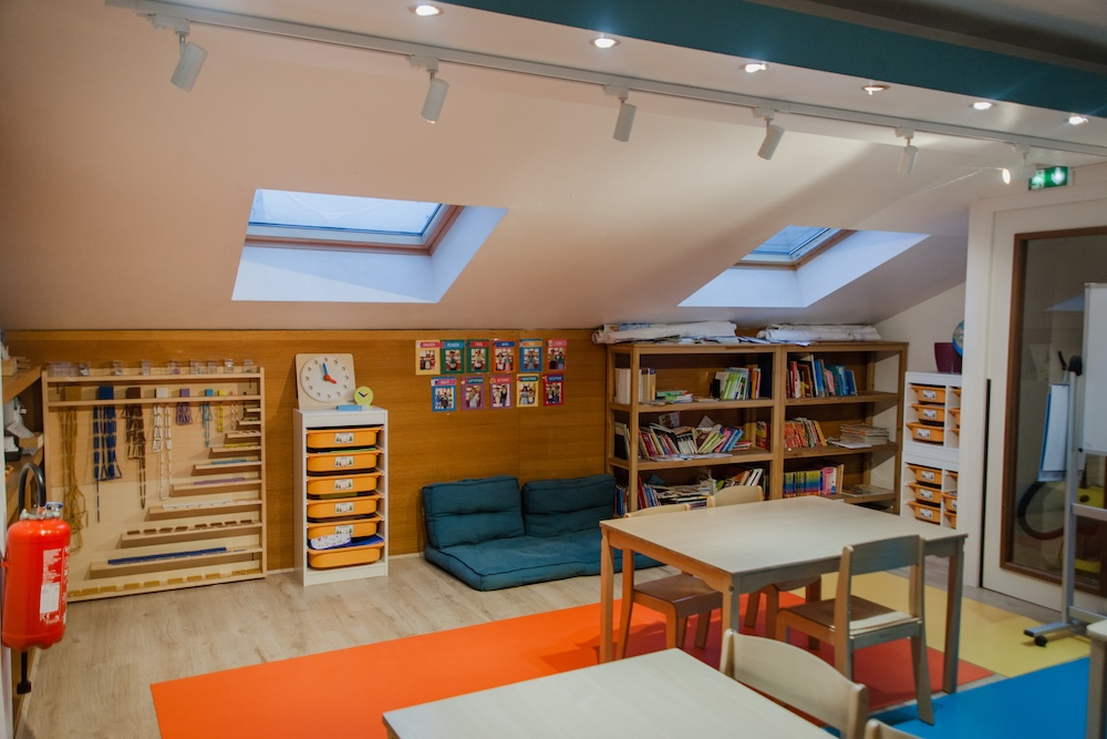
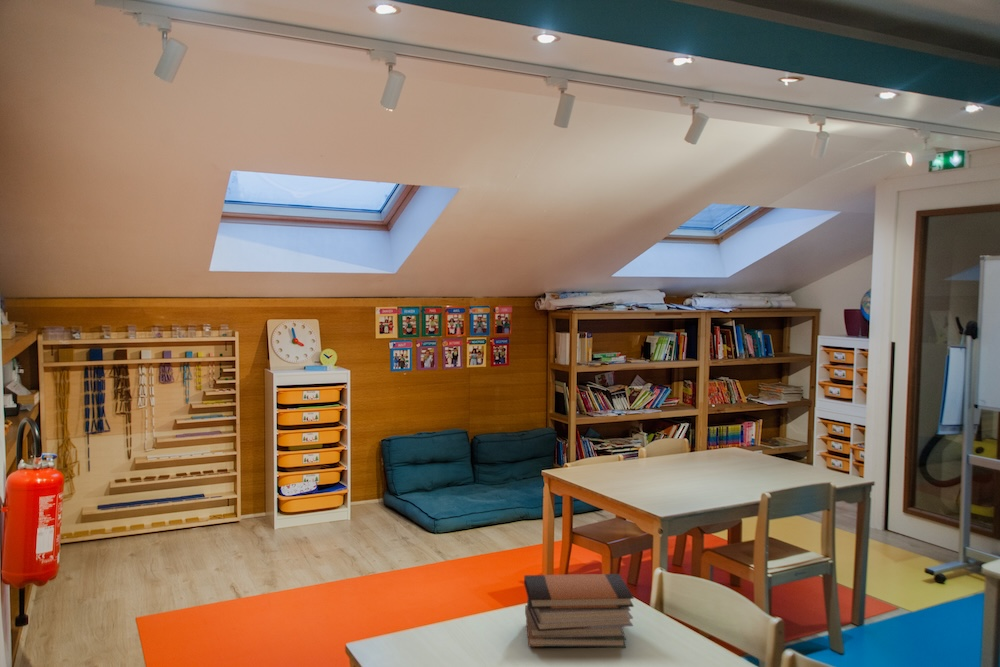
+ book stack (576, 610)
